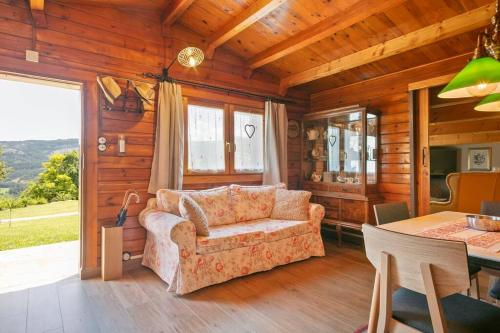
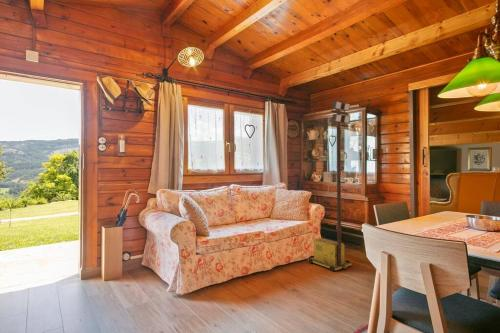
+ portable light tower (337, 185)
